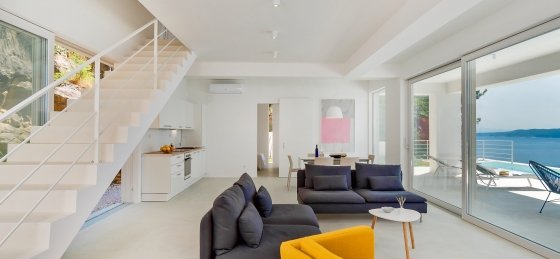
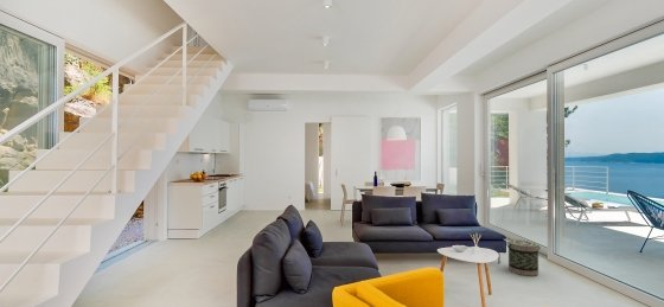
+ basket (523, 256)
